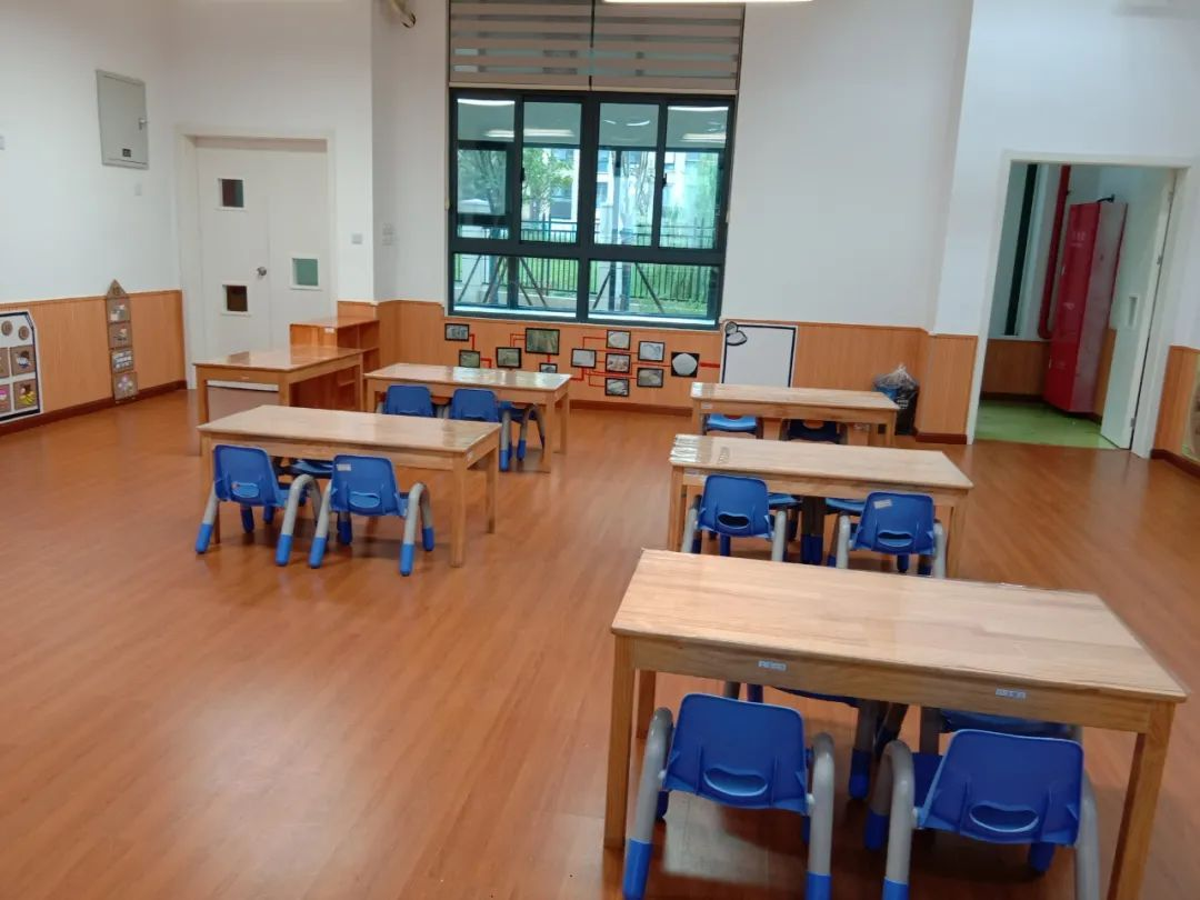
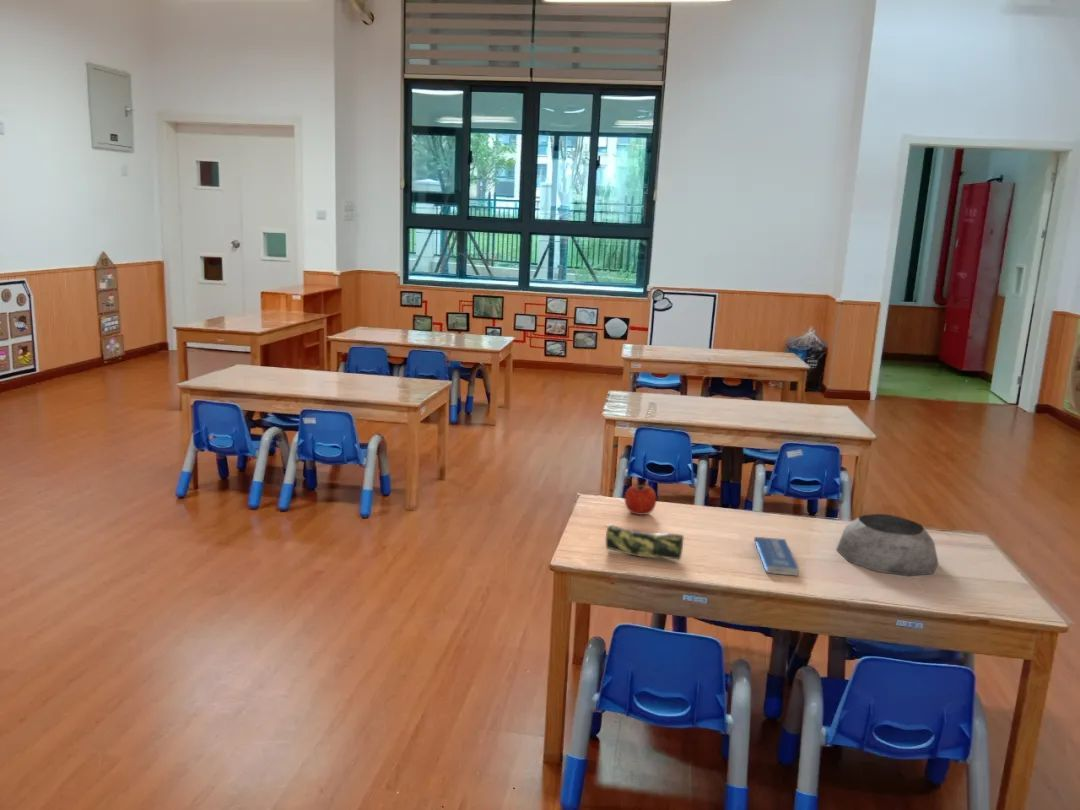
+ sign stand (775, 555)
+ pencil case (642, 542)
+ plant pot (888, 540)
+ apple (640, 498)
